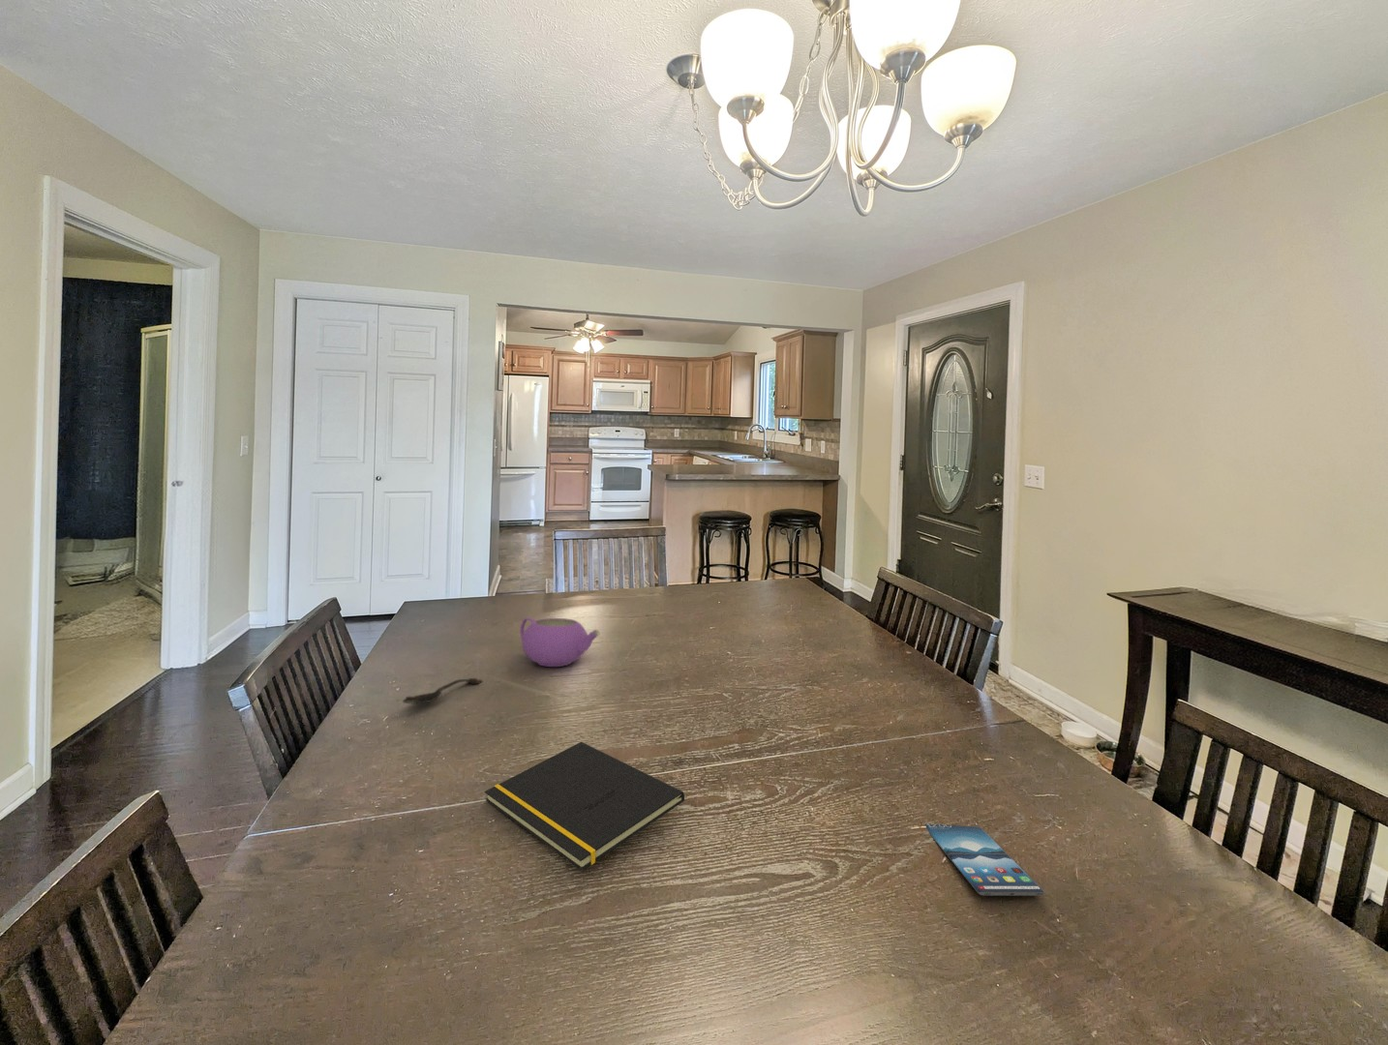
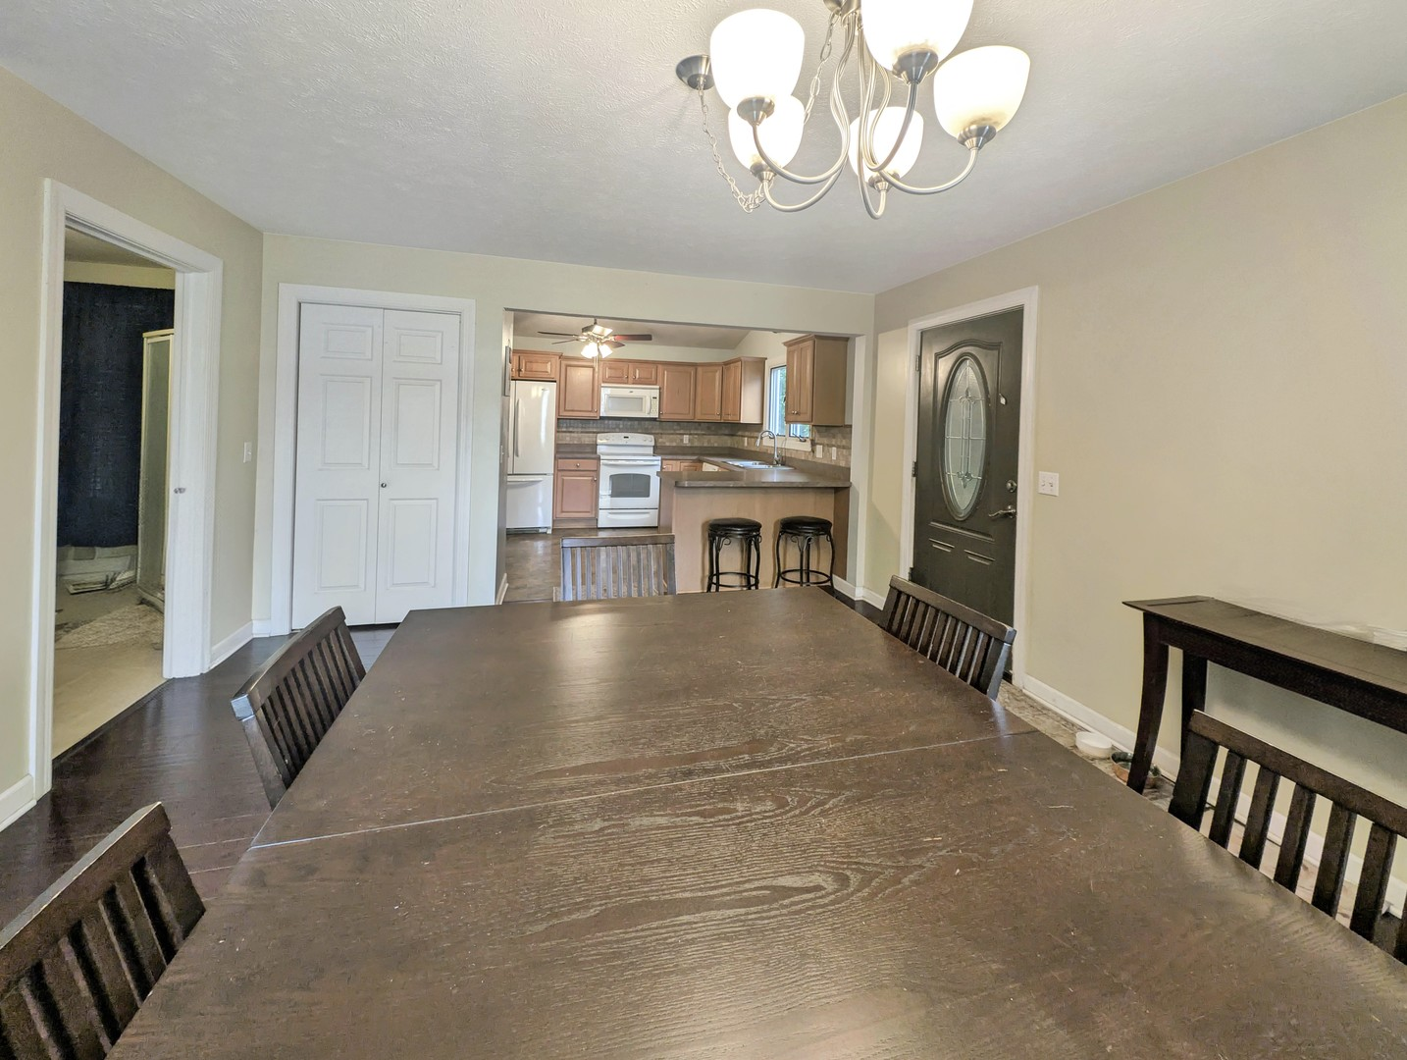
- smartphone (977, 855)
- teapot (558, 642)
- notepad (582, 796)
- spoon (447, 687)
